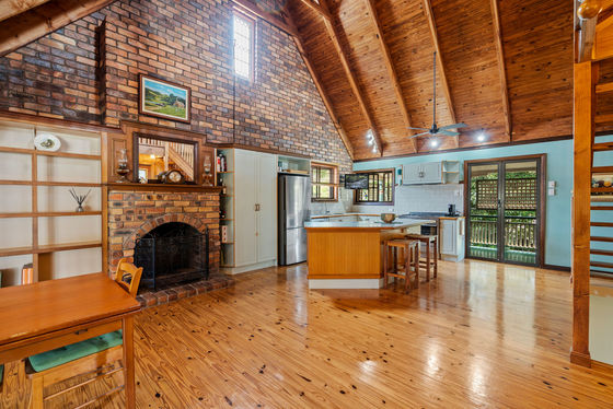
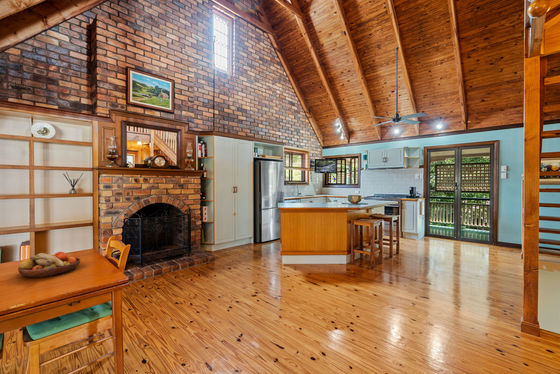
+ fruit bowl (51, 261)
